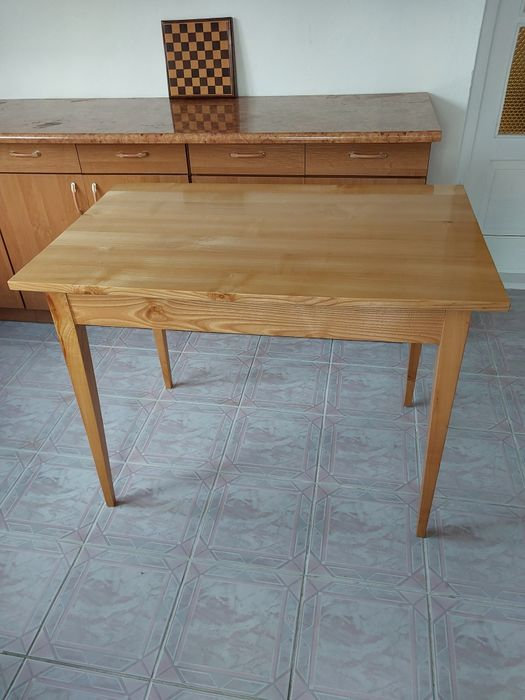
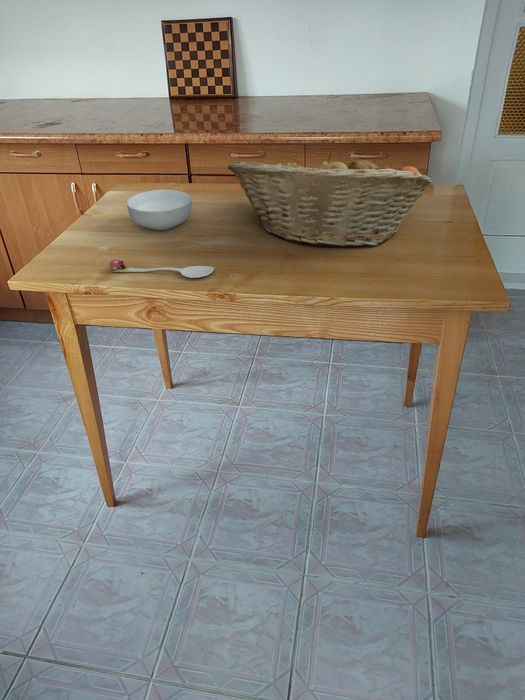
+ fruit basket (326, 189)
+ cereal bowl (160, 212)
+ spoon (161, 267)
